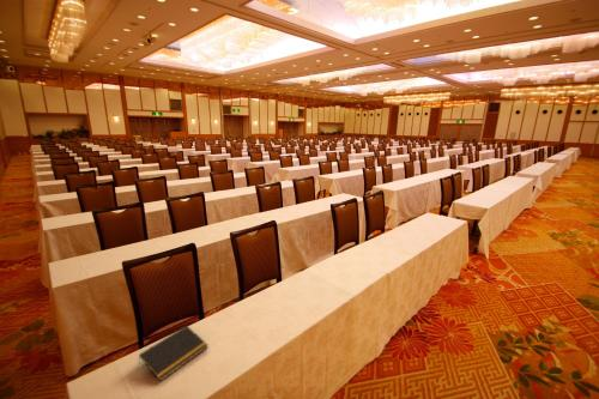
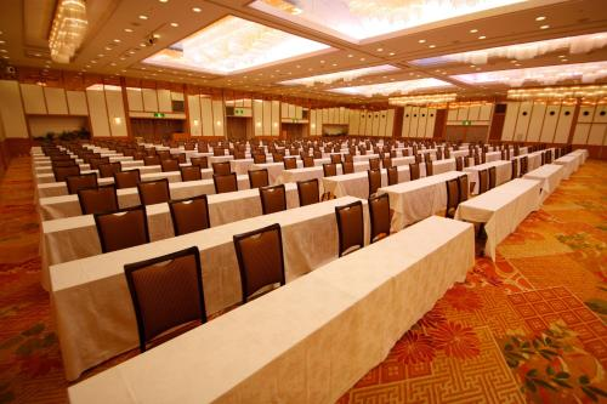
- notepad (175, 350)
